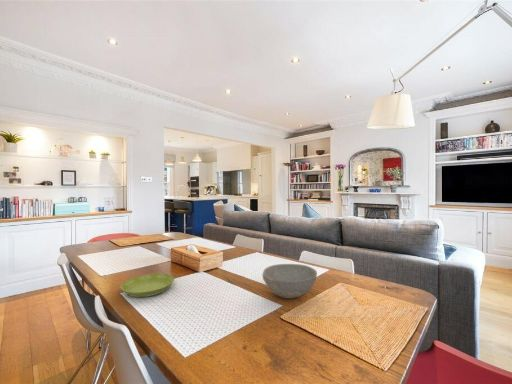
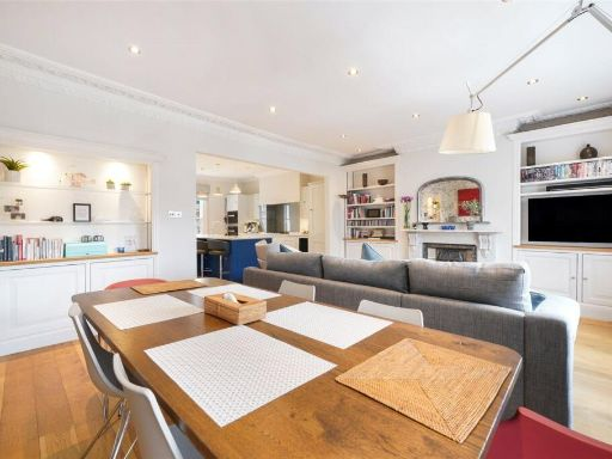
- saucer (148, 285)
- bowl (289, 283)
